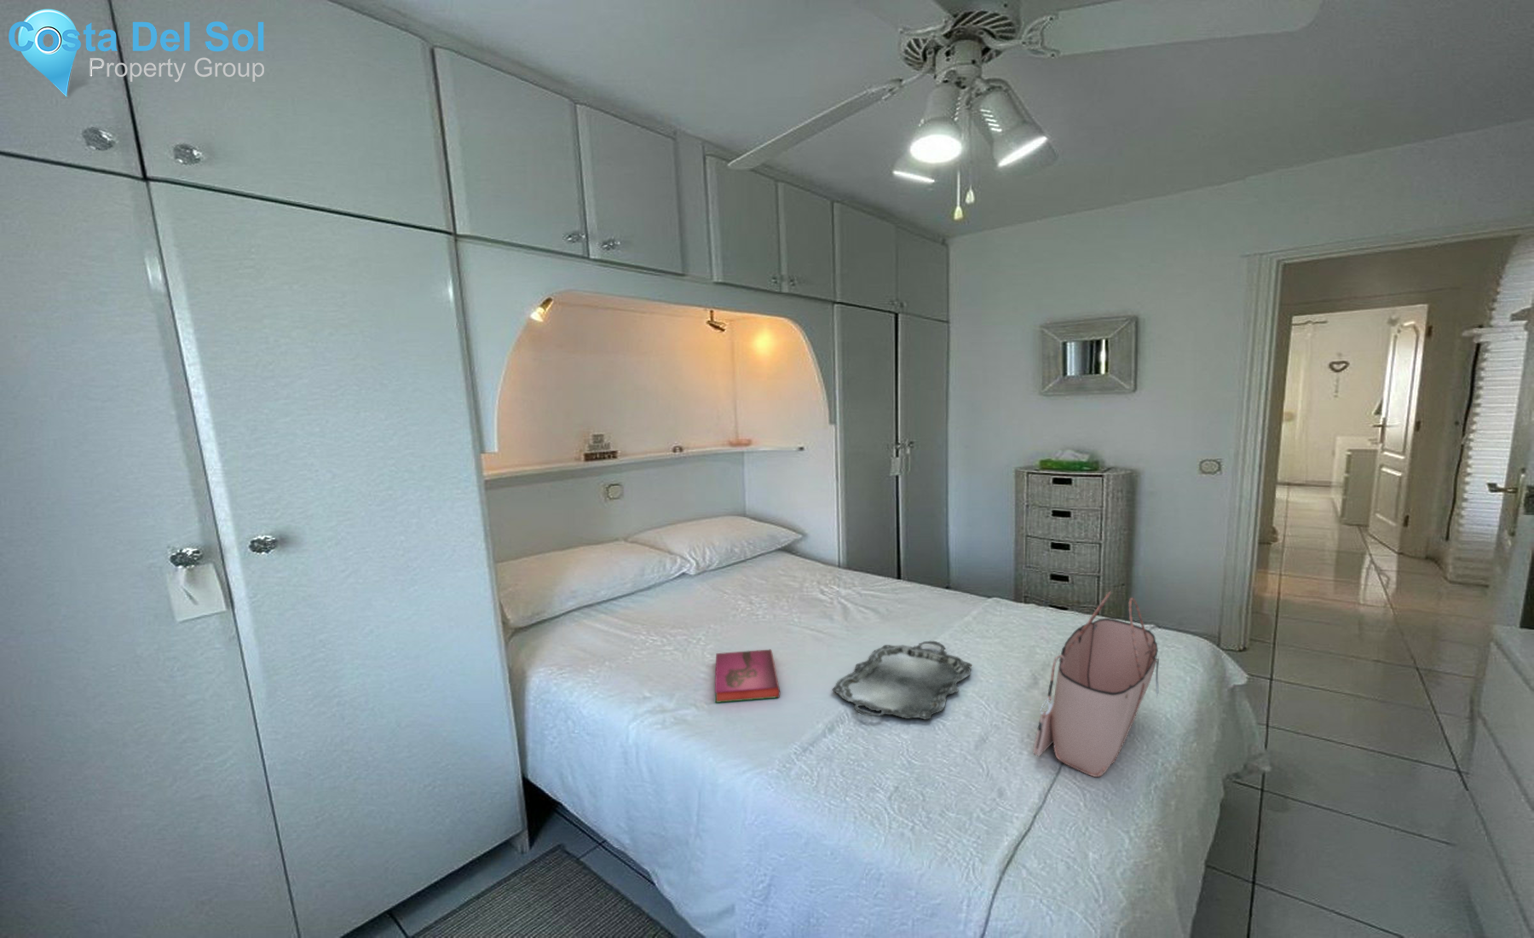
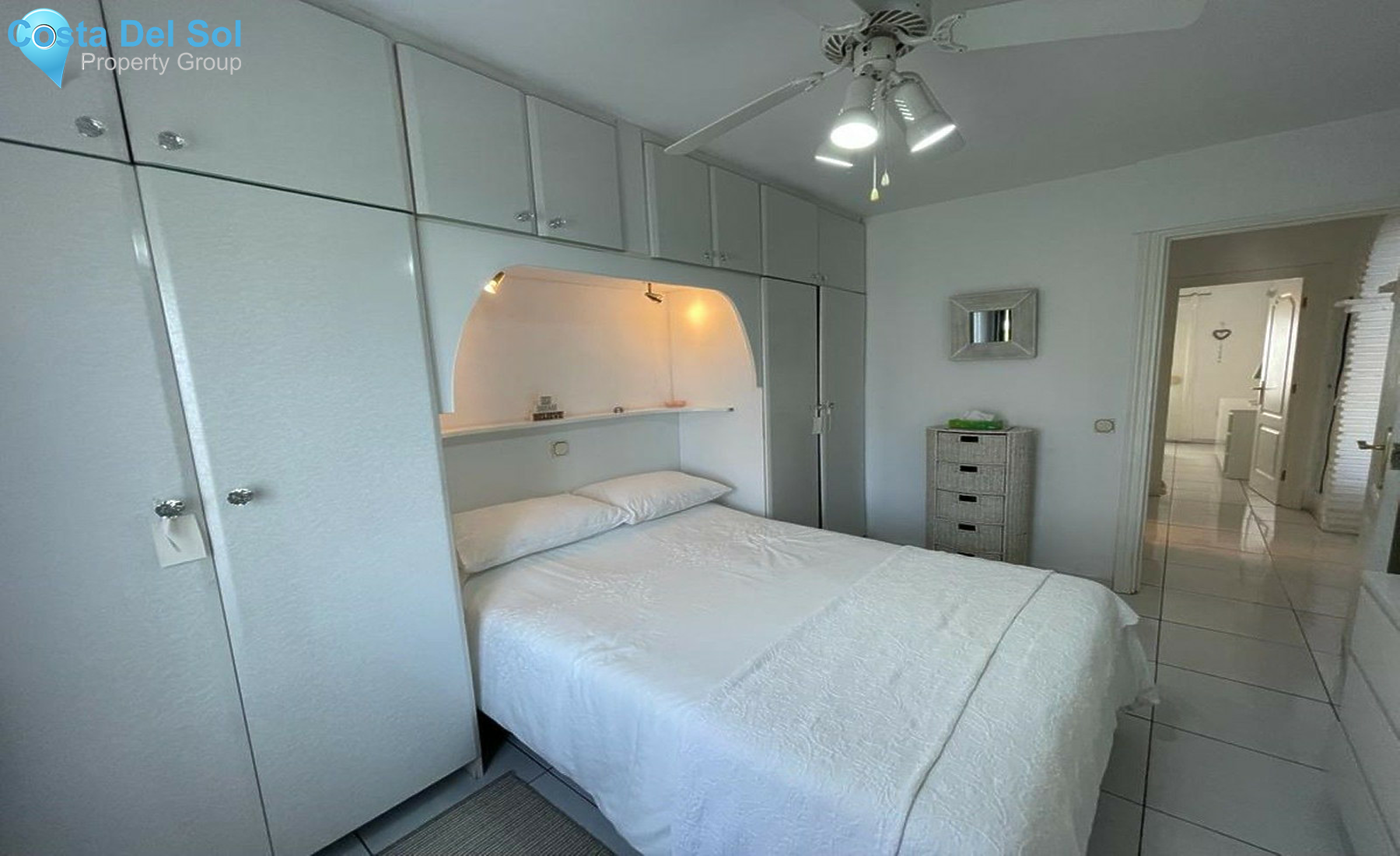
- serving tray (904, 677)
- hardback book (746, 674)
- tote bag (1102, 668)
